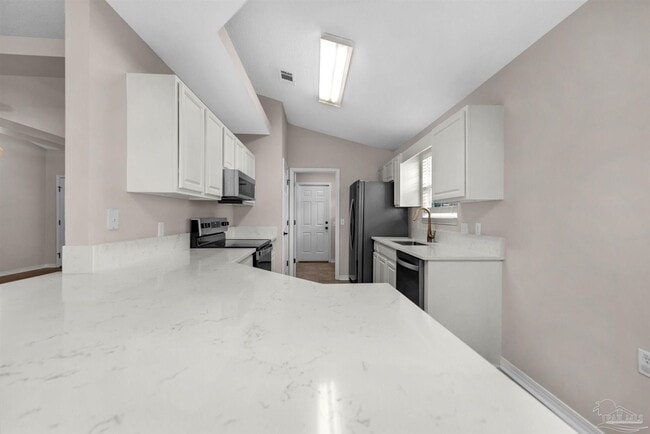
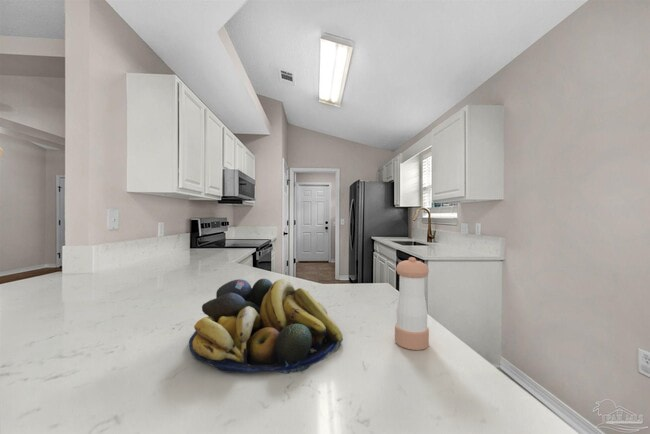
+ pepper shaker (411, 299)
+ fruit bowl (269, 308)
